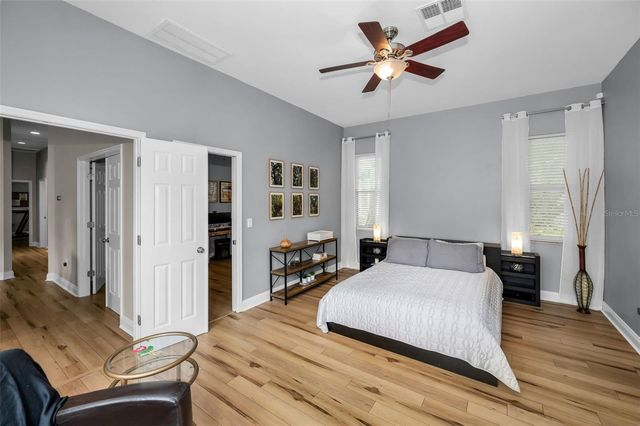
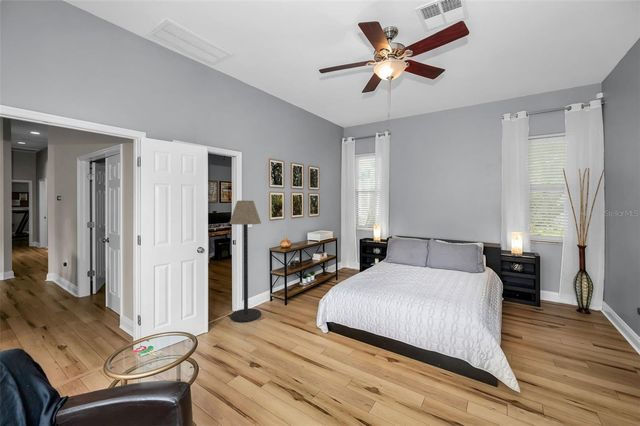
+ floor lamp (245, 258)
